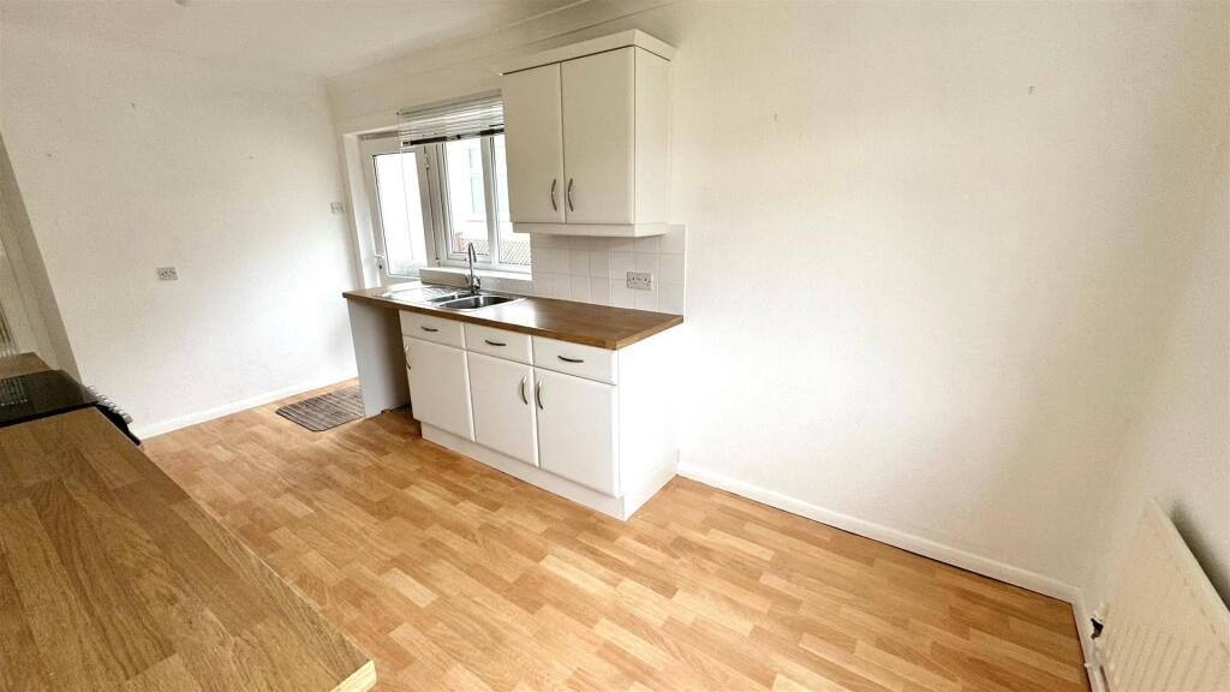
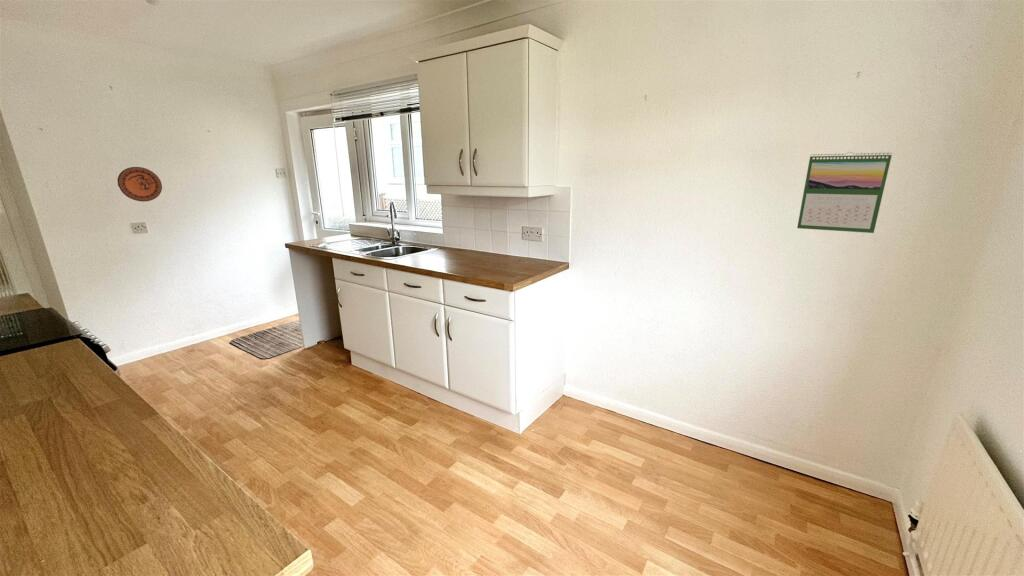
+ calendar (841, 192)
+ decorative plate (140, 184)
